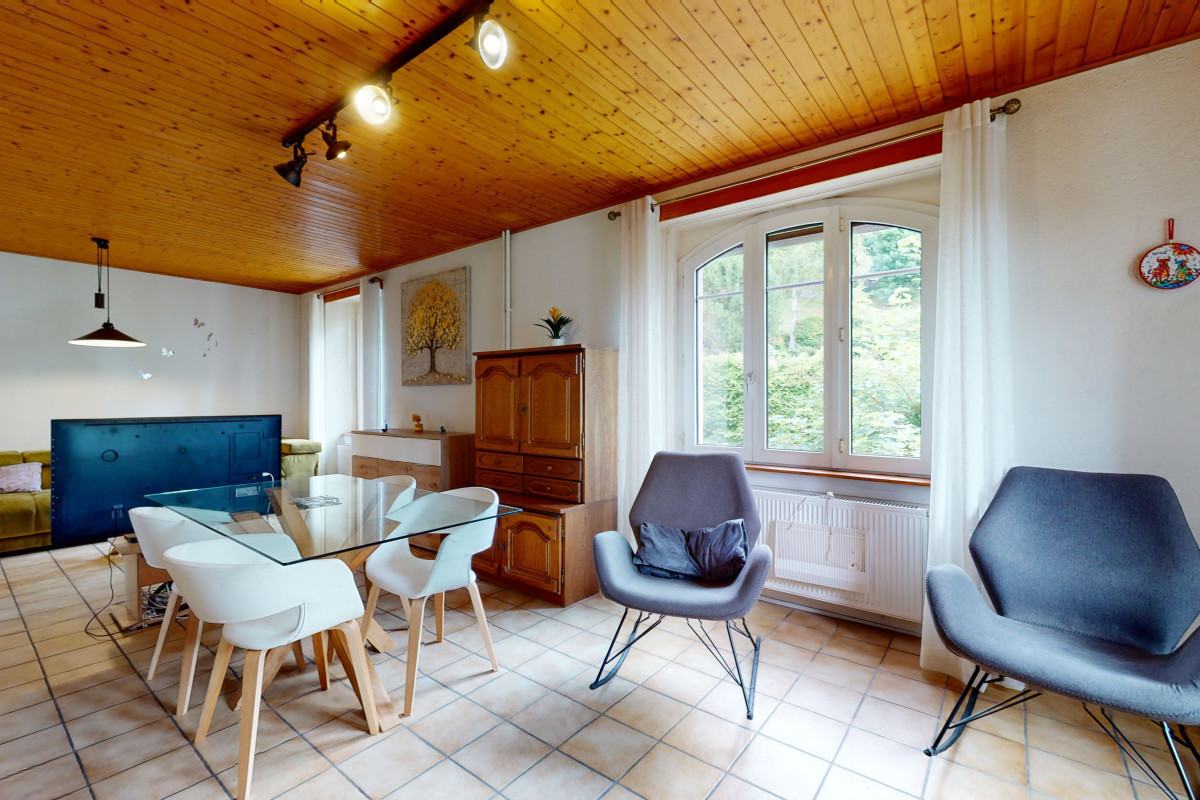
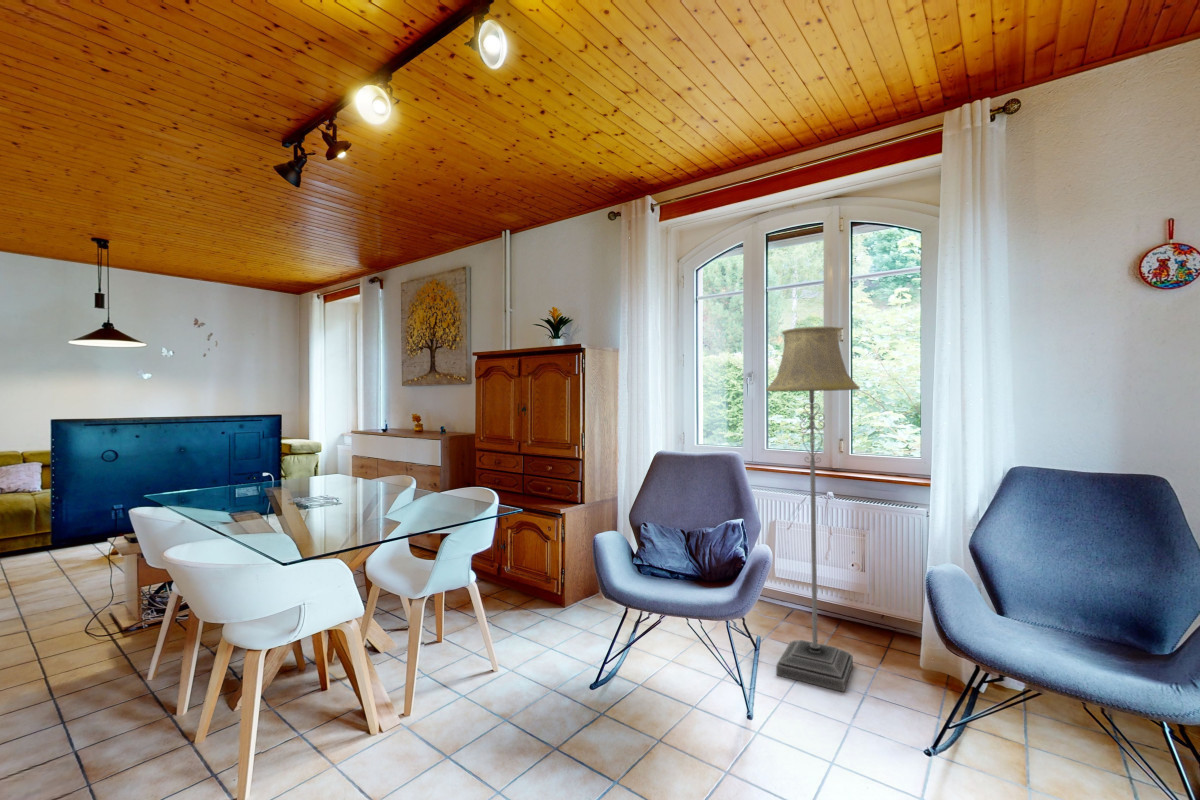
+ floor lamp (813, 499)
